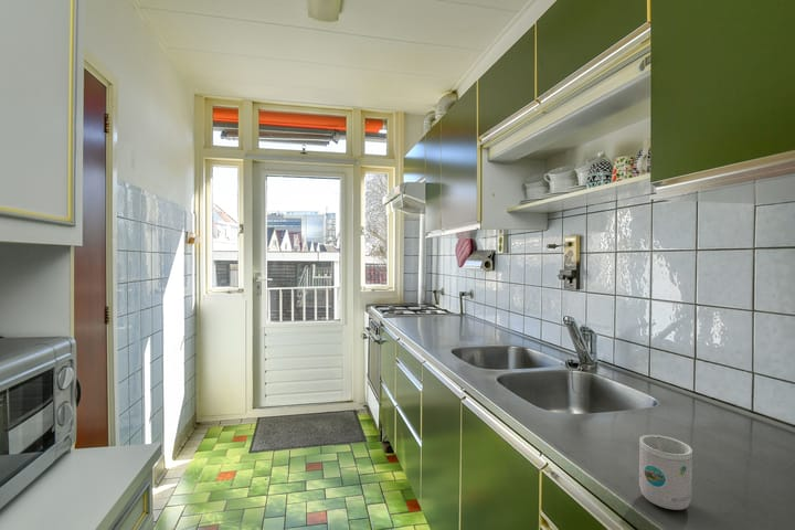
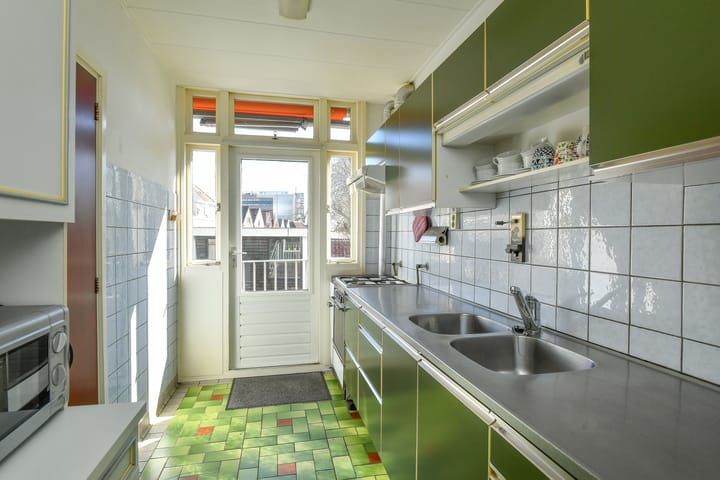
- mug (666, 462)
